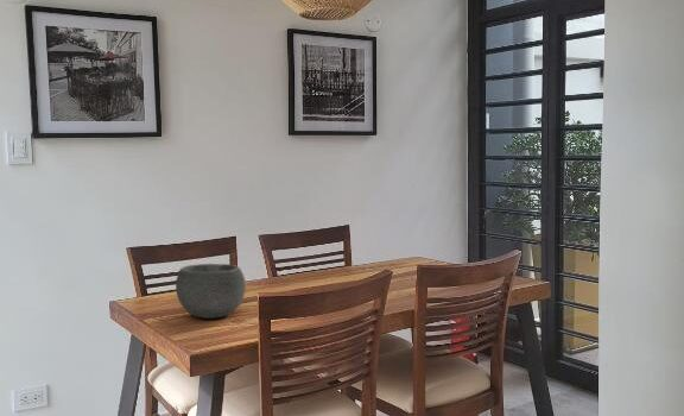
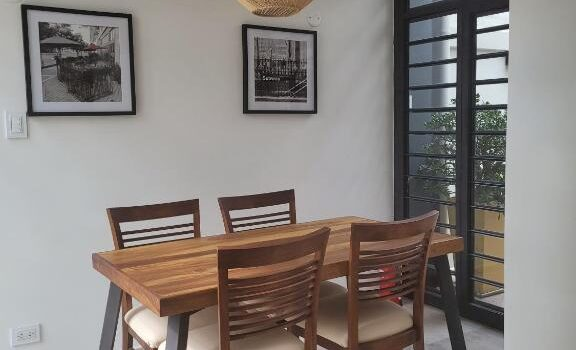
- bowl (210, 291)
